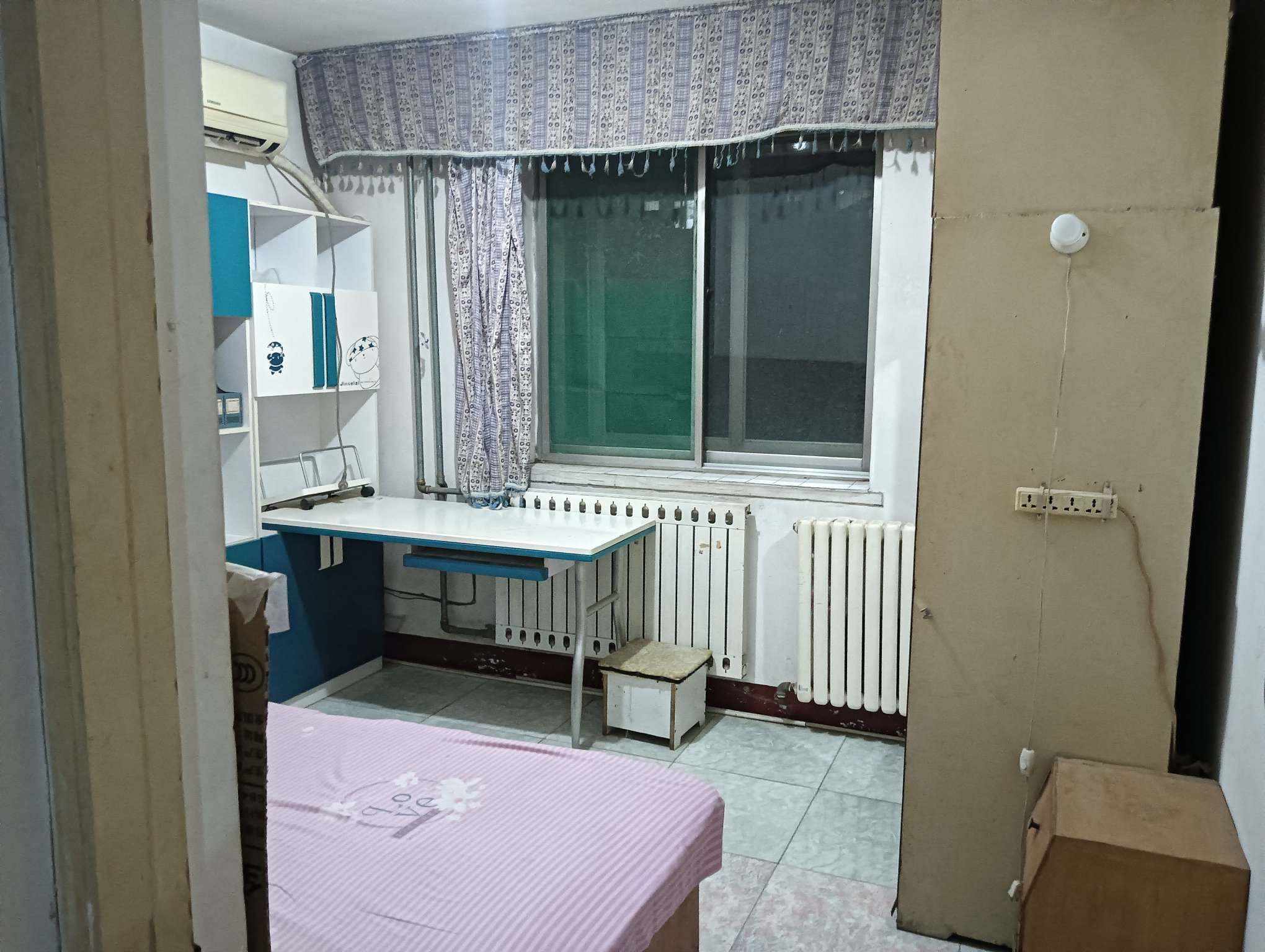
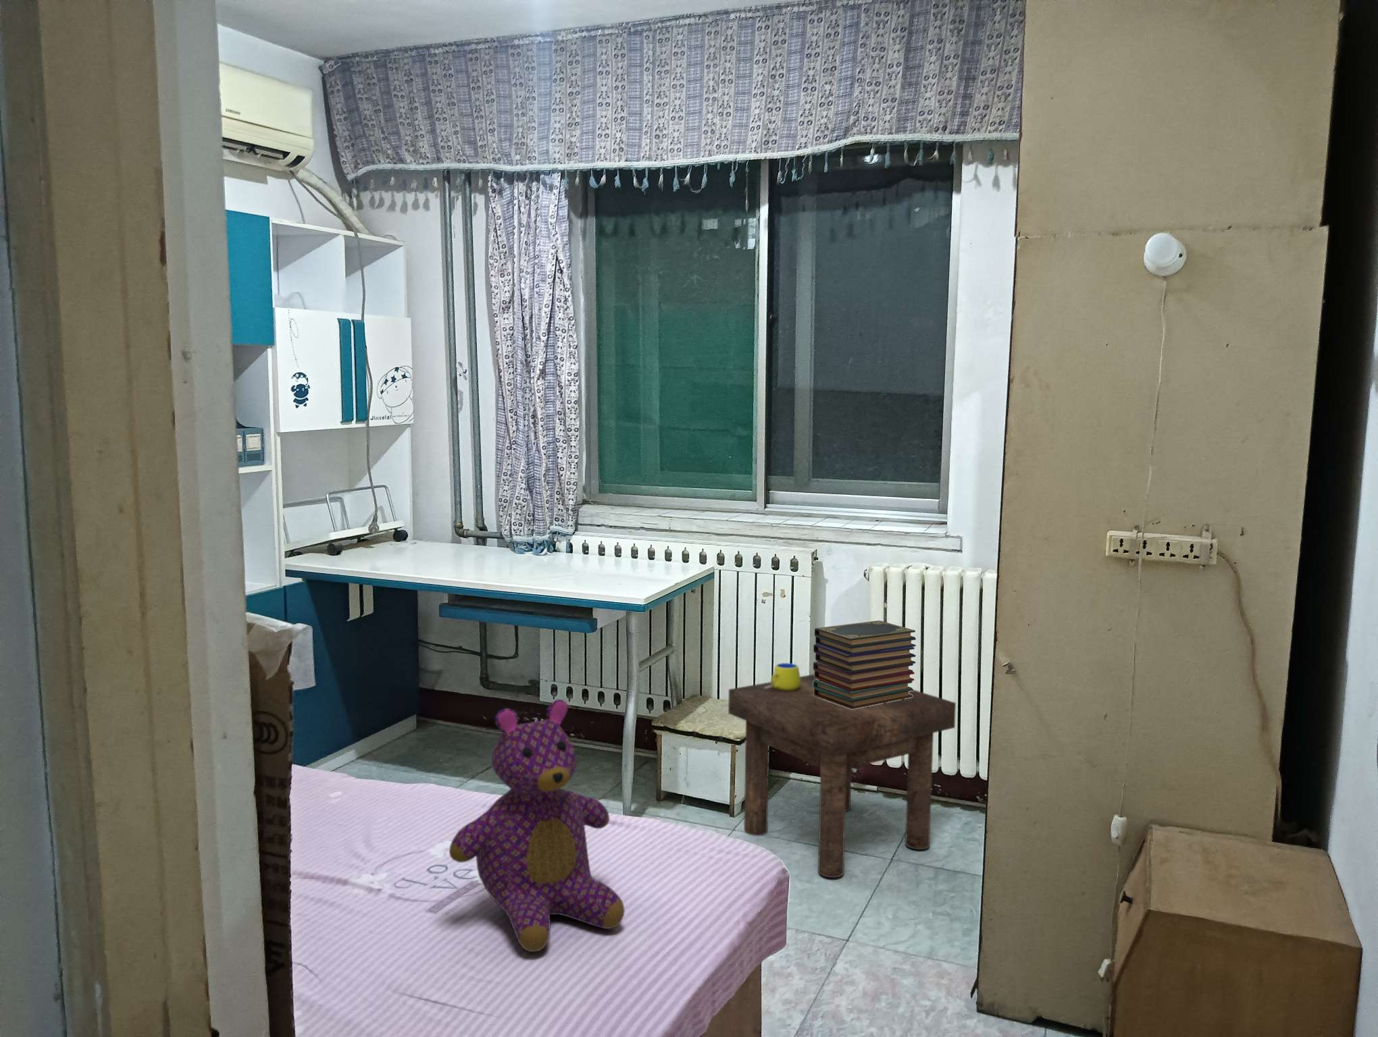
+ mug (783, 676)
+ teddy bear (546, 815)
+ stool (839, 767)
+ book stack (864, 662)
